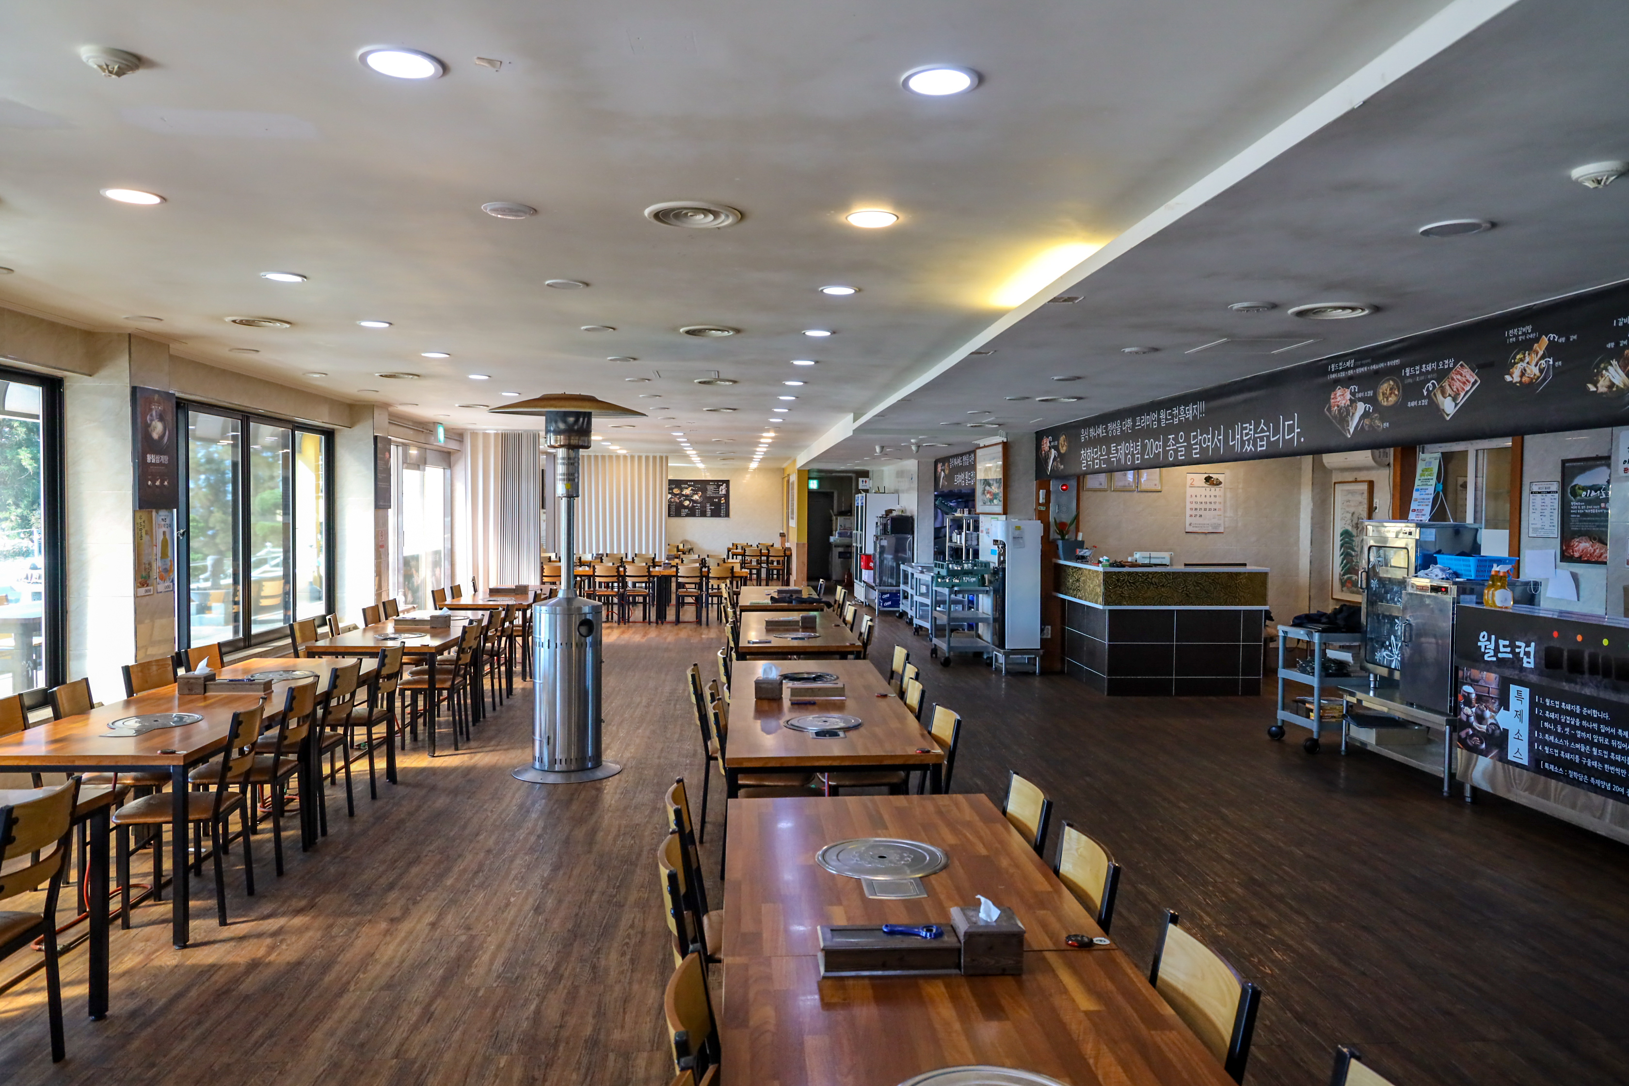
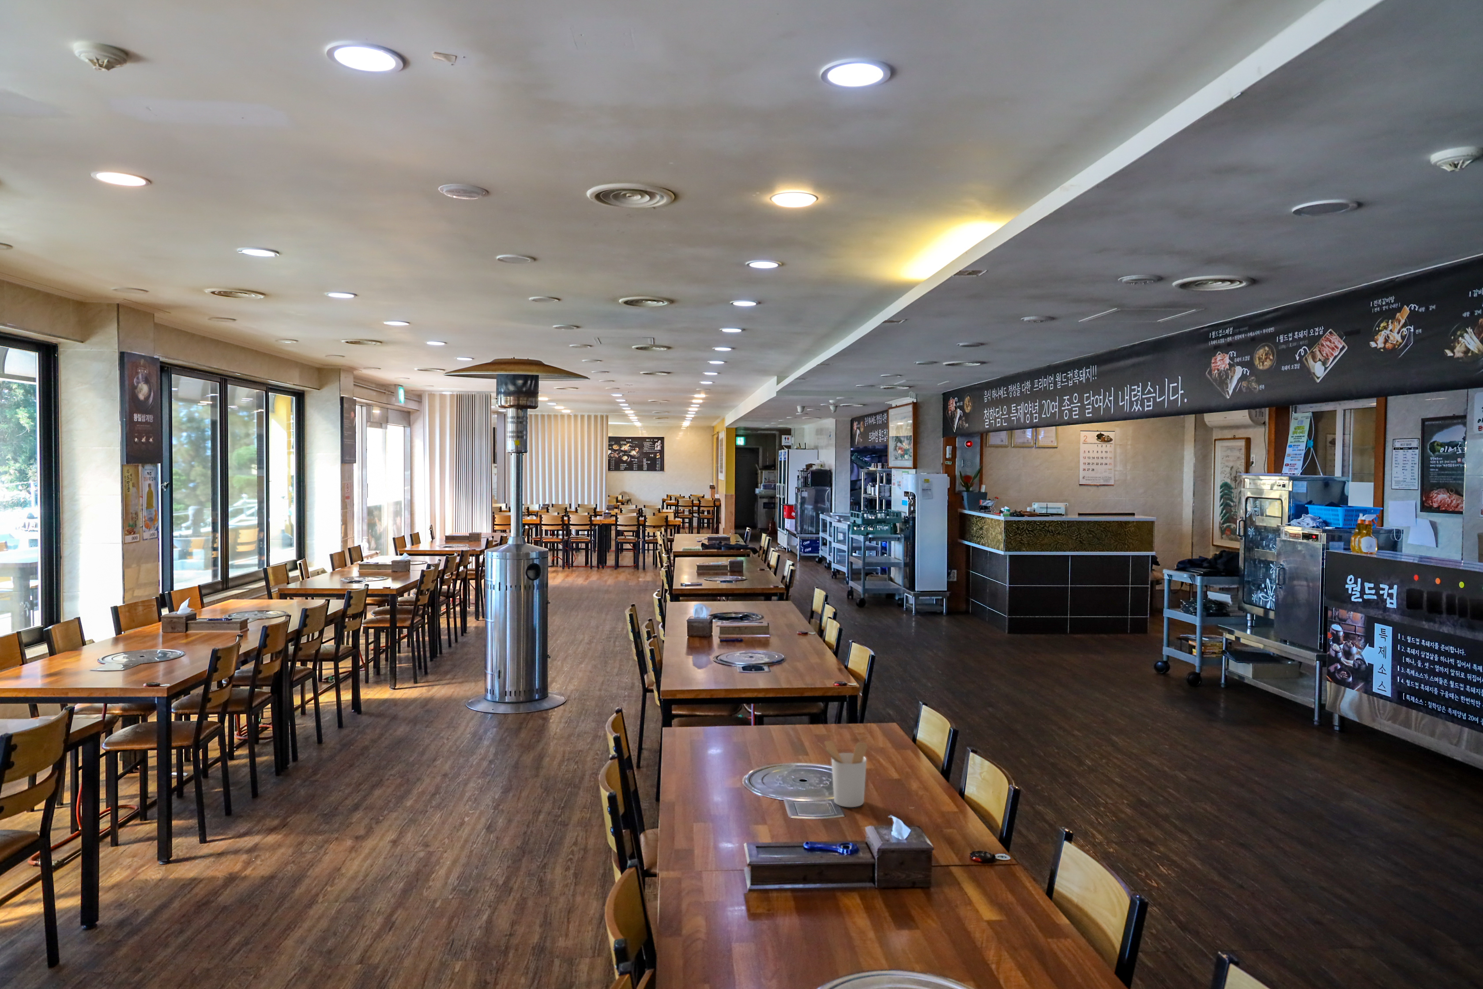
+ utensil holder (842, 770)
